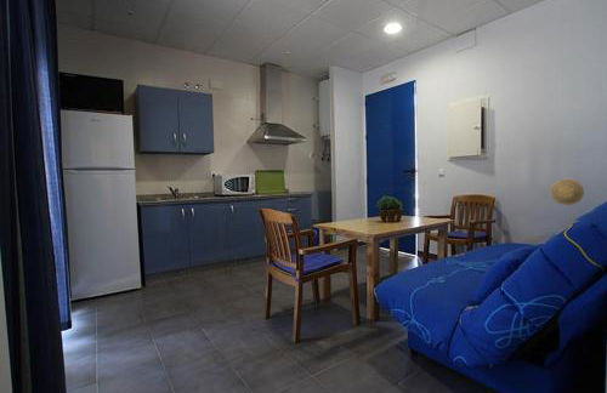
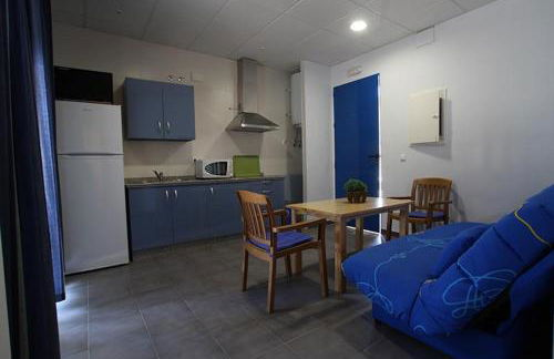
- decorative plate (566, 192)
